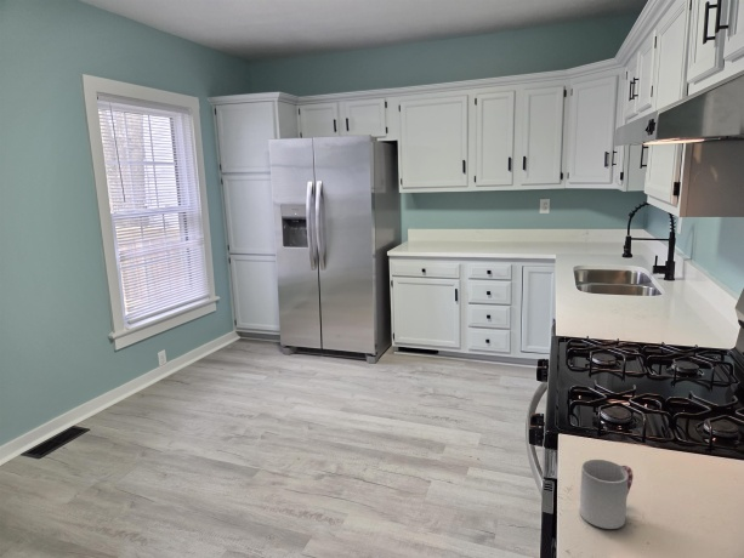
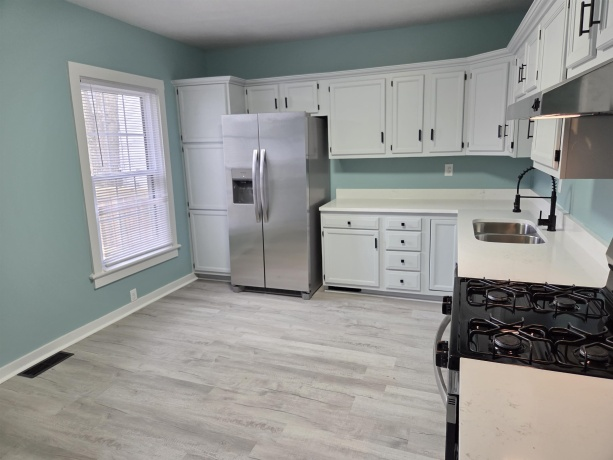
- cup (609, 490)
